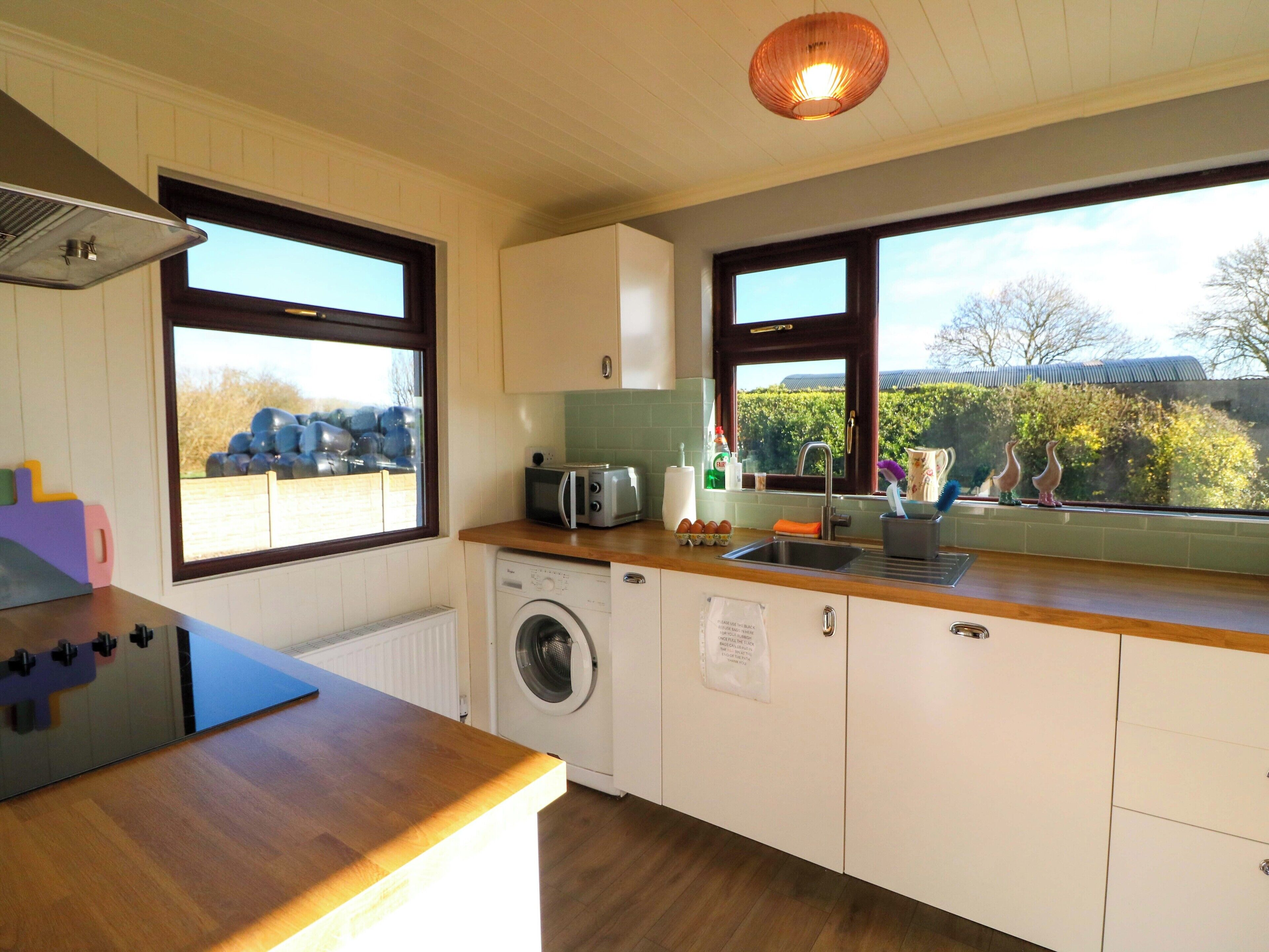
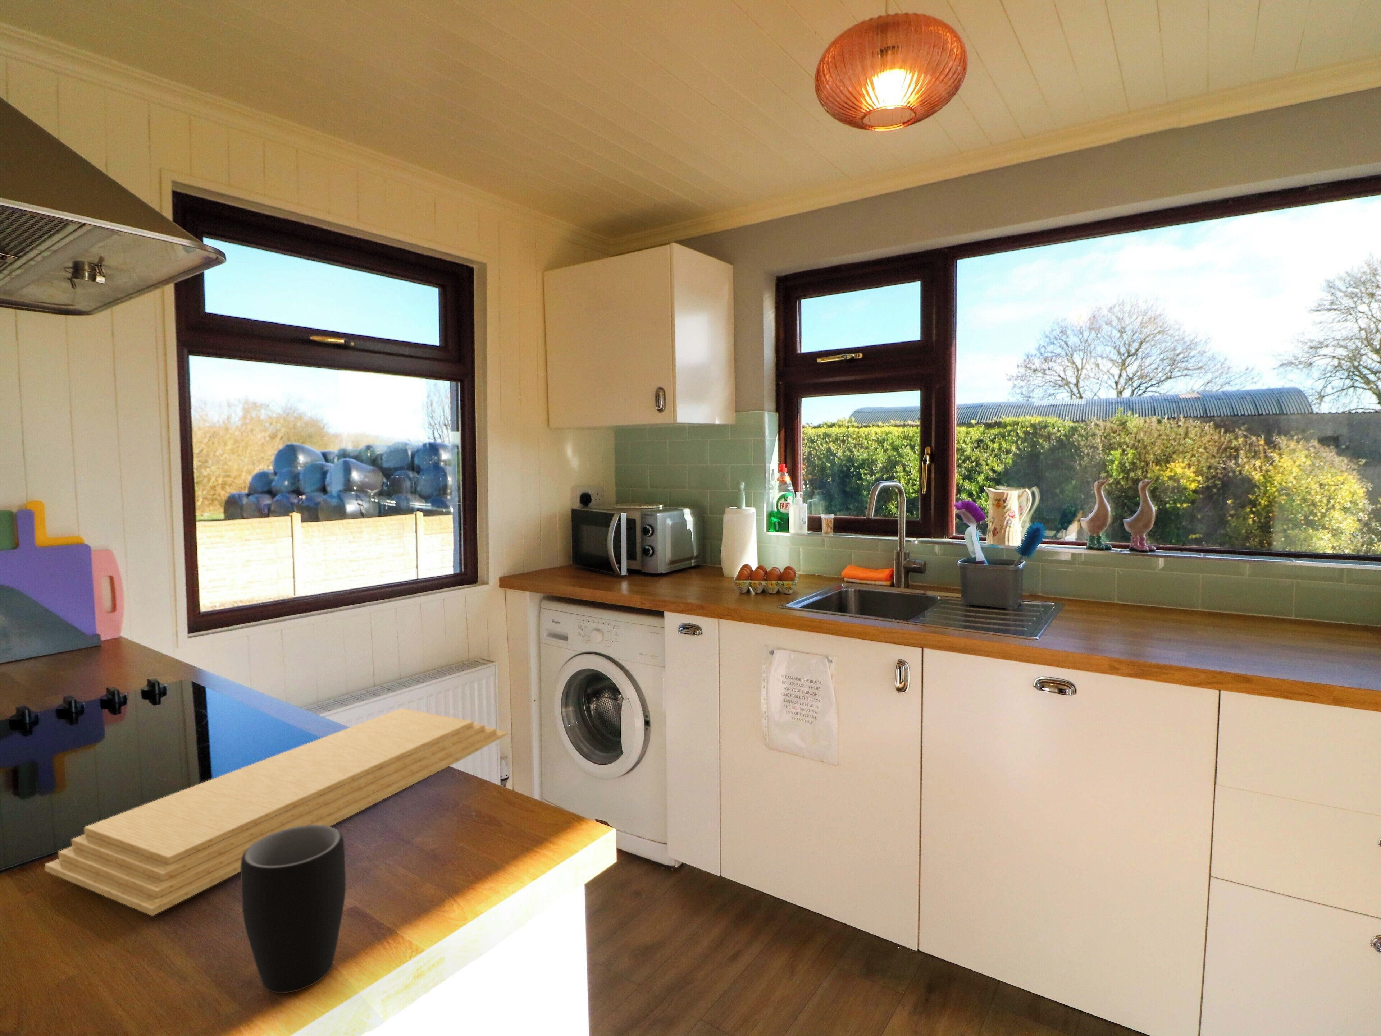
+ cutting board (322, 779)
+ mug (300, 897)
